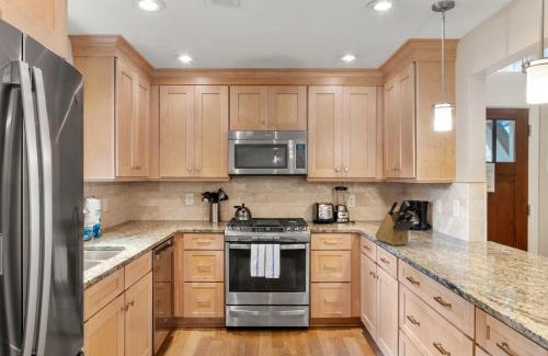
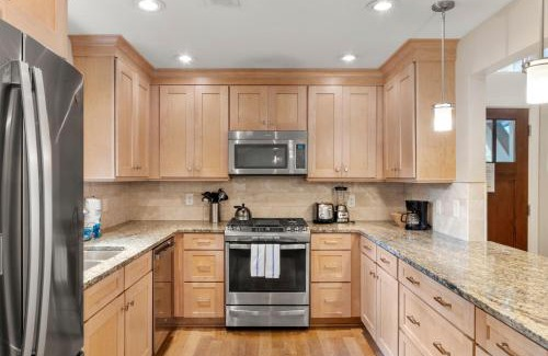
- knife block (393, 220)
